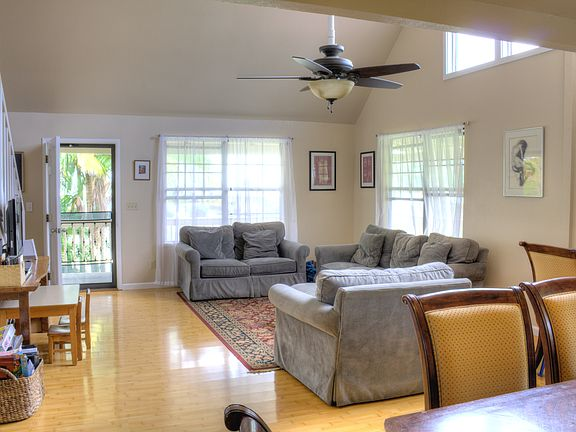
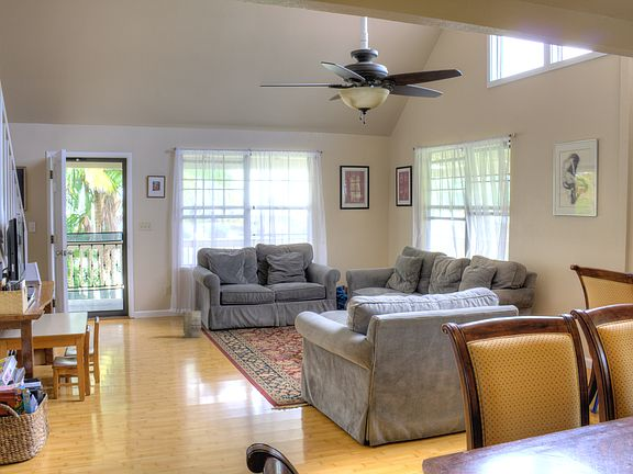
+ book (192, 324)
